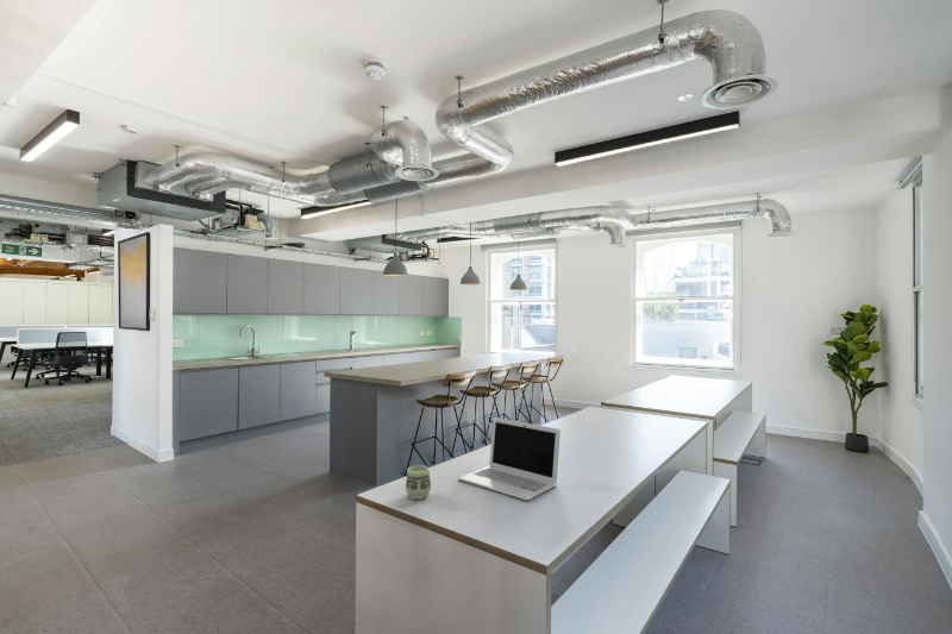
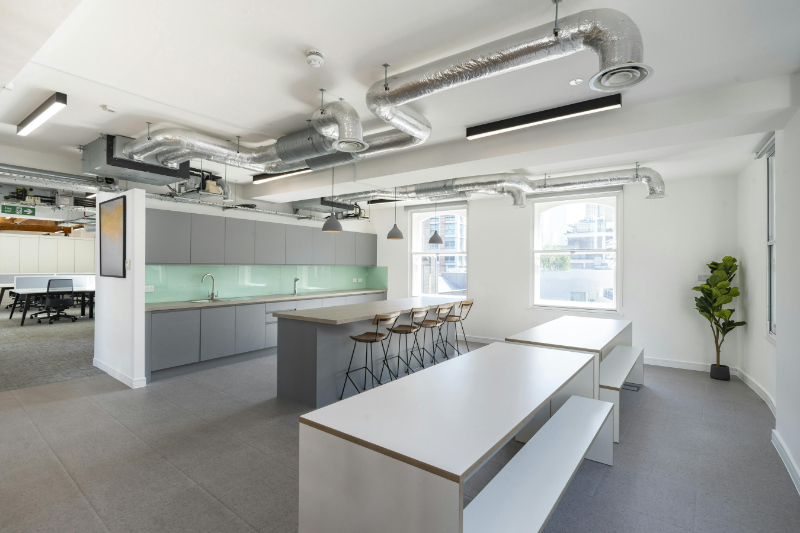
- laptop (508, 454)
- cup (418, 482)
